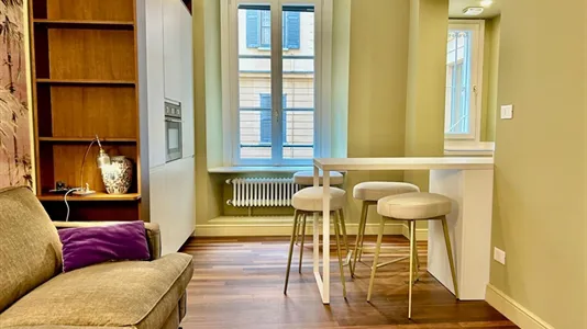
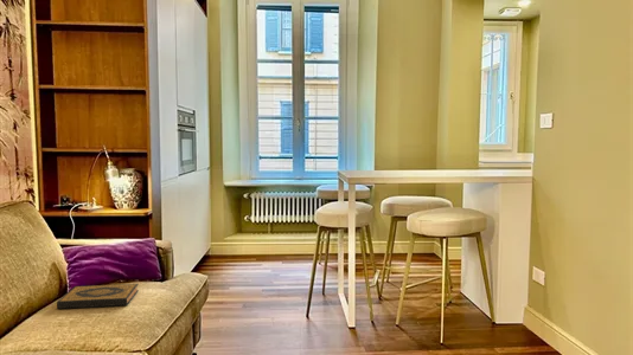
+ hardback book (100, 295)
